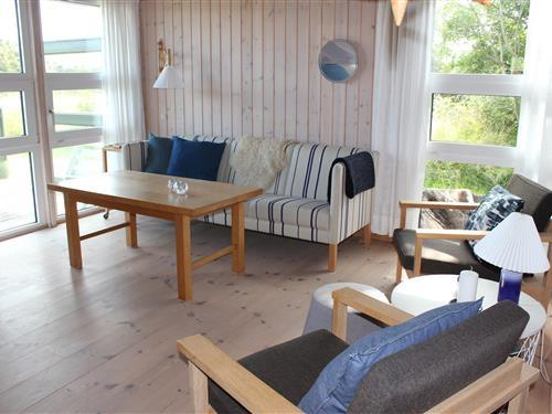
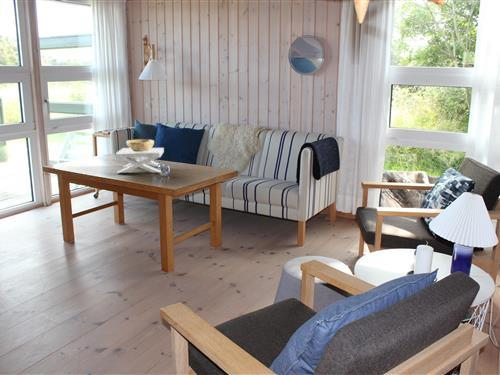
+ decorative bowl (140, 155)
